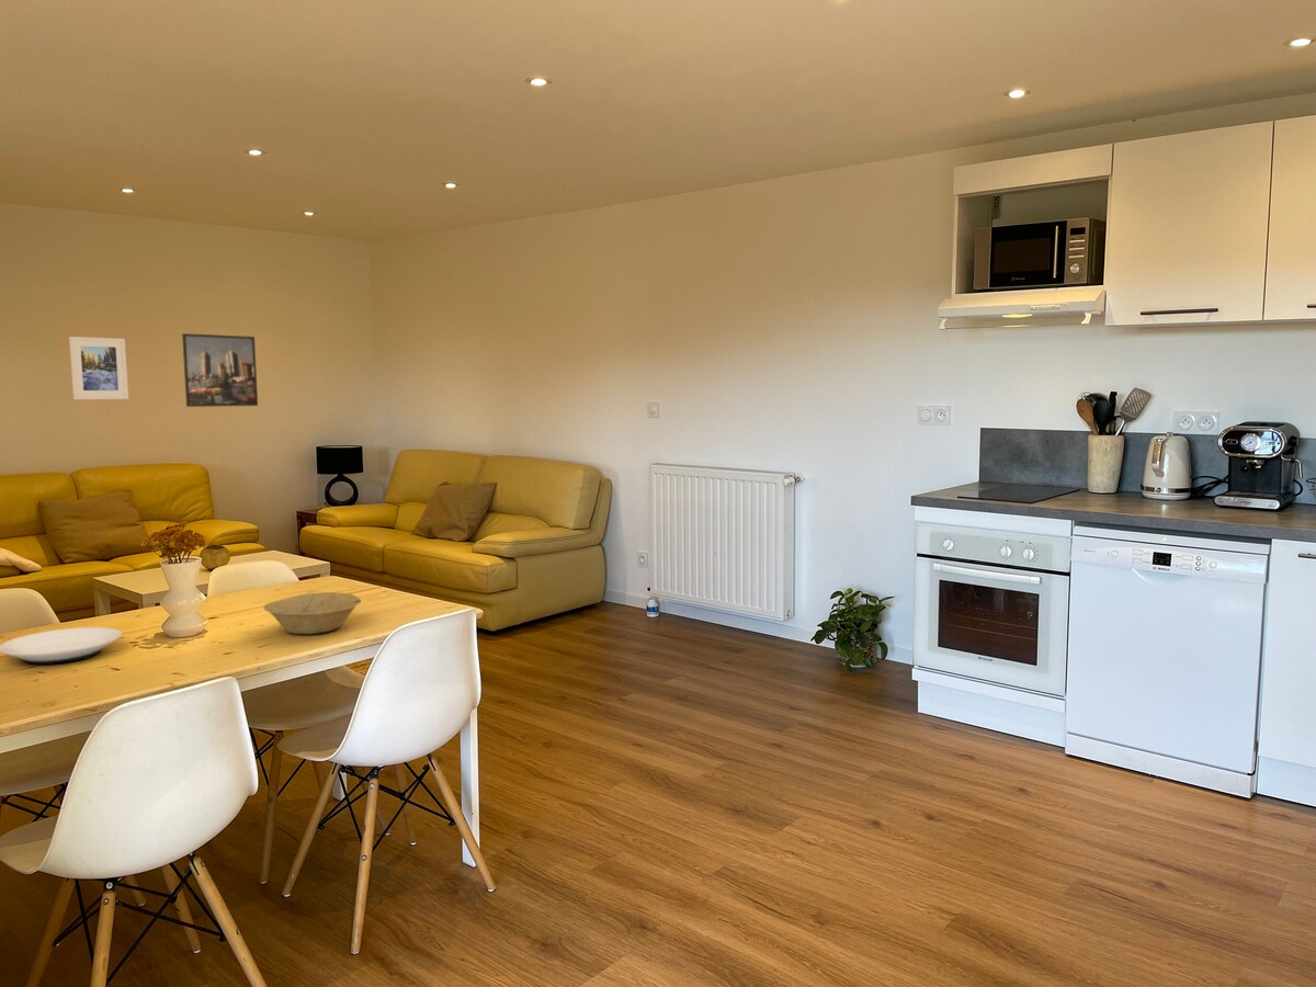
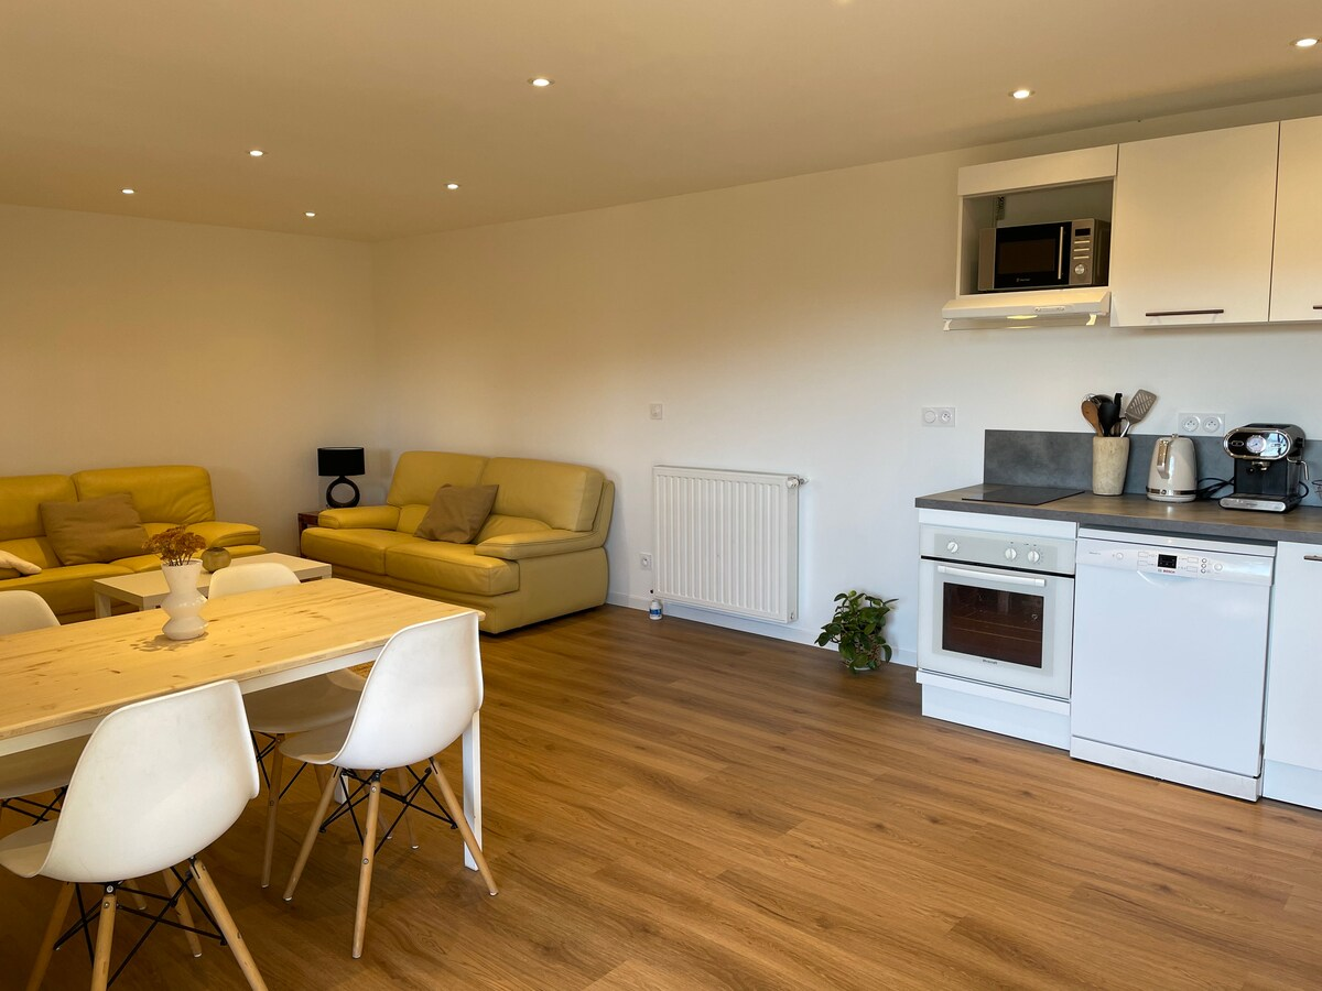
- plate (61, 647)
- bowl (313, 614)
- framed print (220, 371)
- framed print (99, 368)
